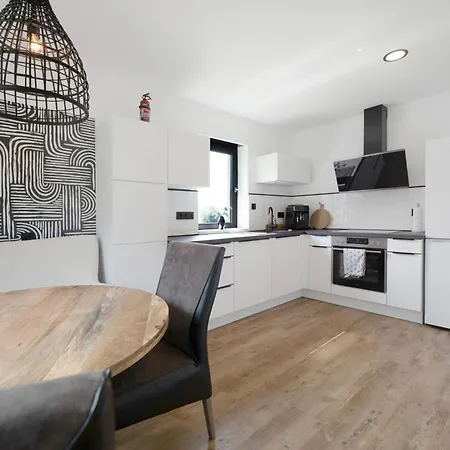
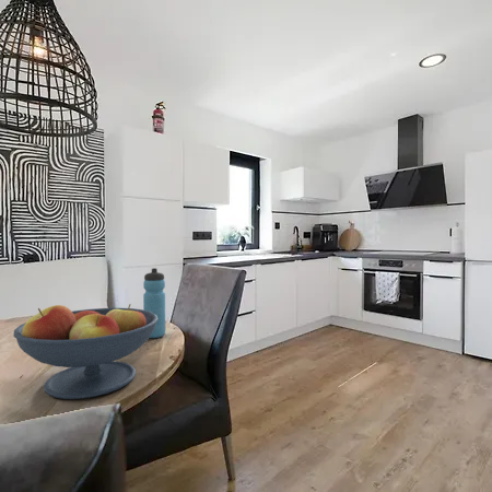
+ water bottle (154, 302)
+ fruit bowl (92, 340)
